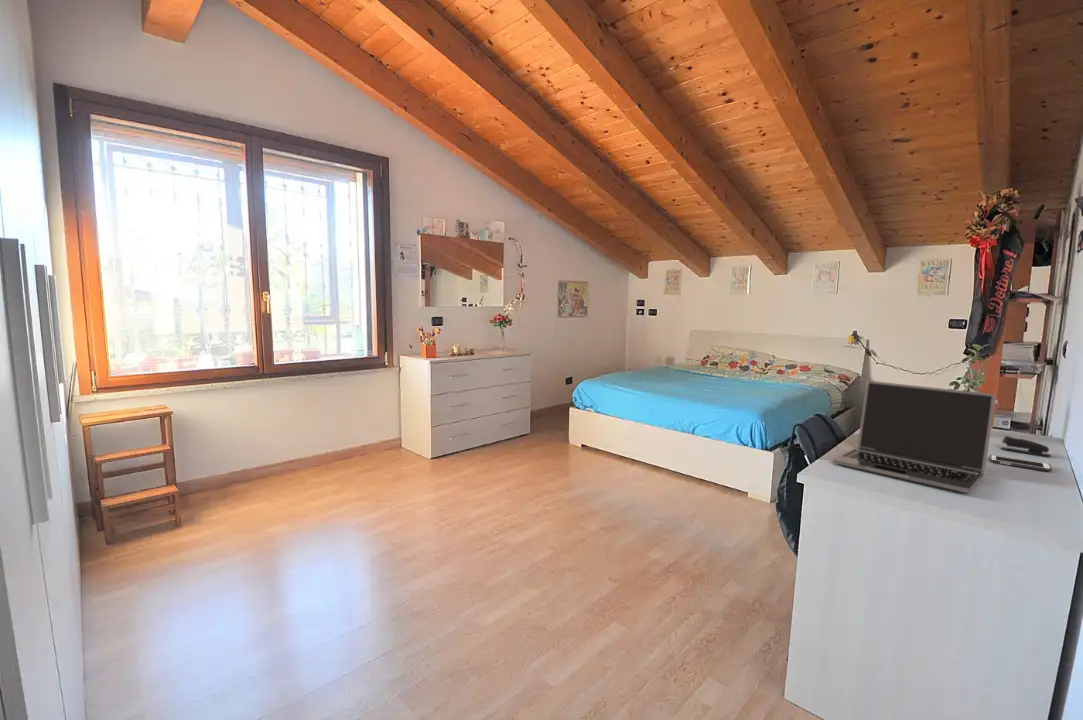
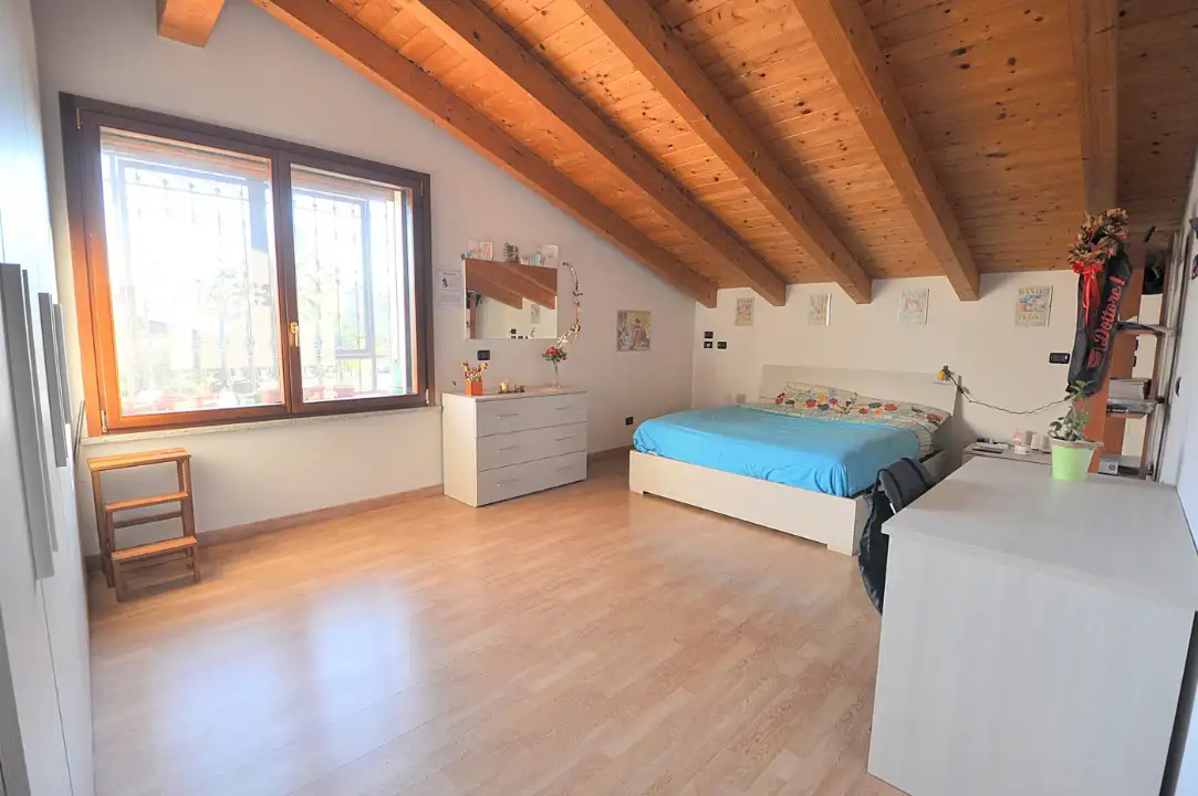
- stapler (1026, 445)
- cell phone (1019, 462)
- laptop (911, 429)
